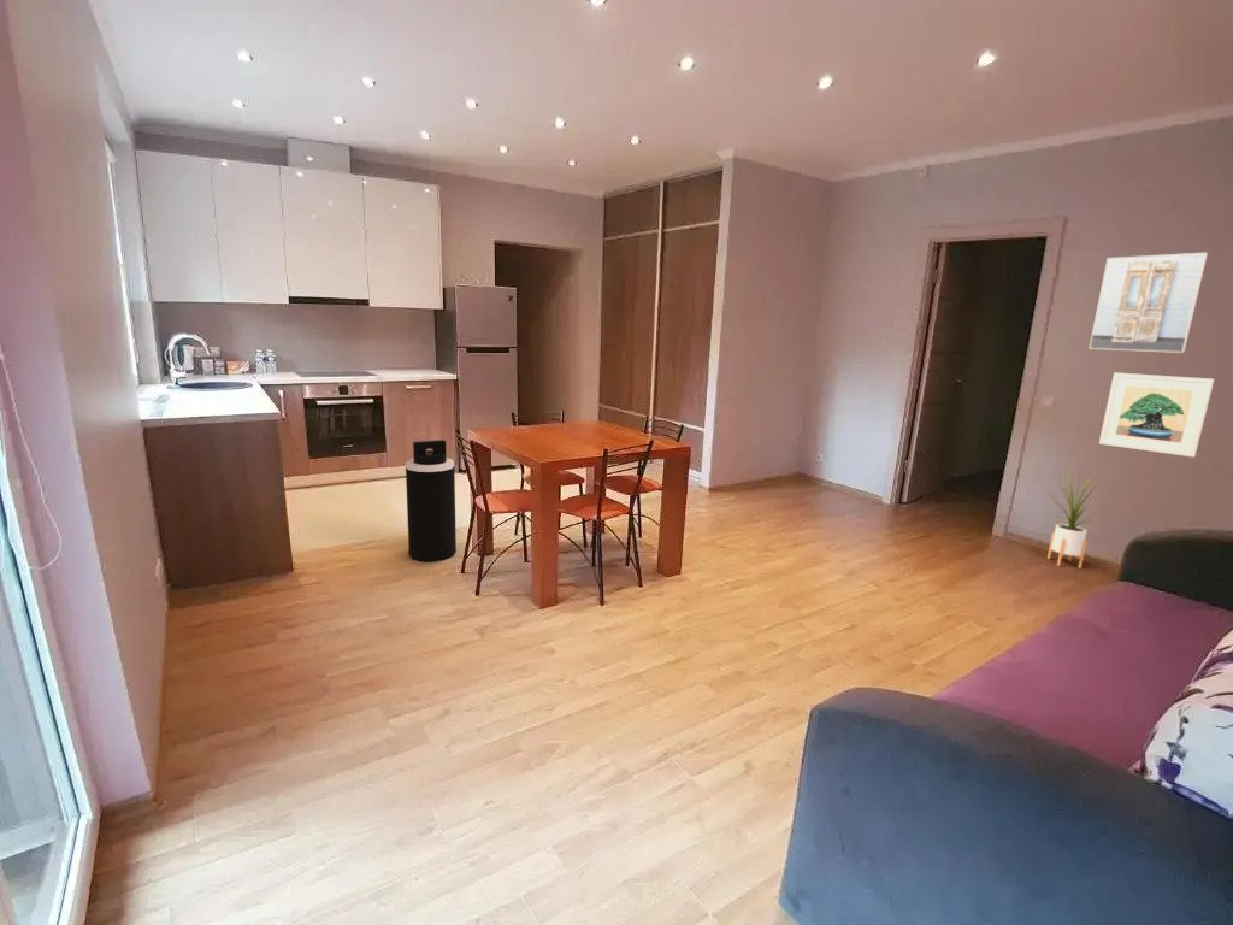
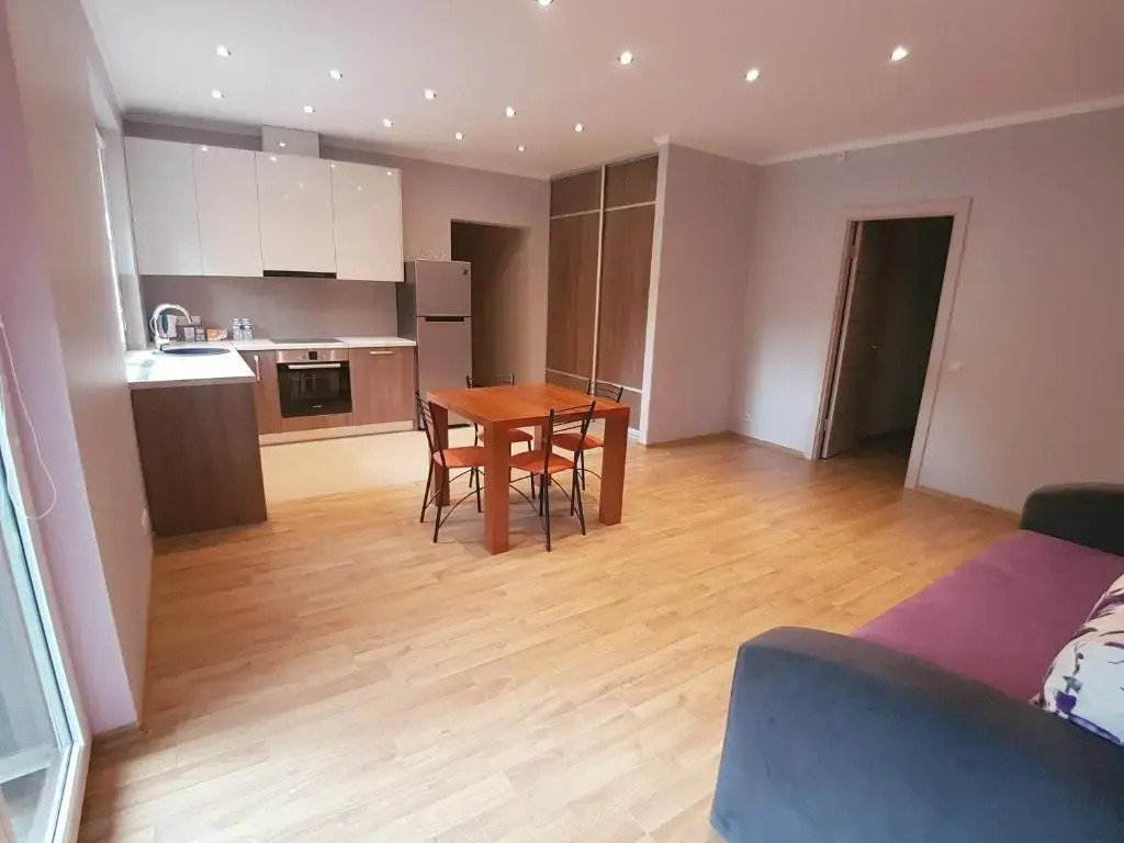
- house plant (1074, 515)
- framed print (1144, 304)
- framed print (1152, 413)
- trash can (431, 497)
